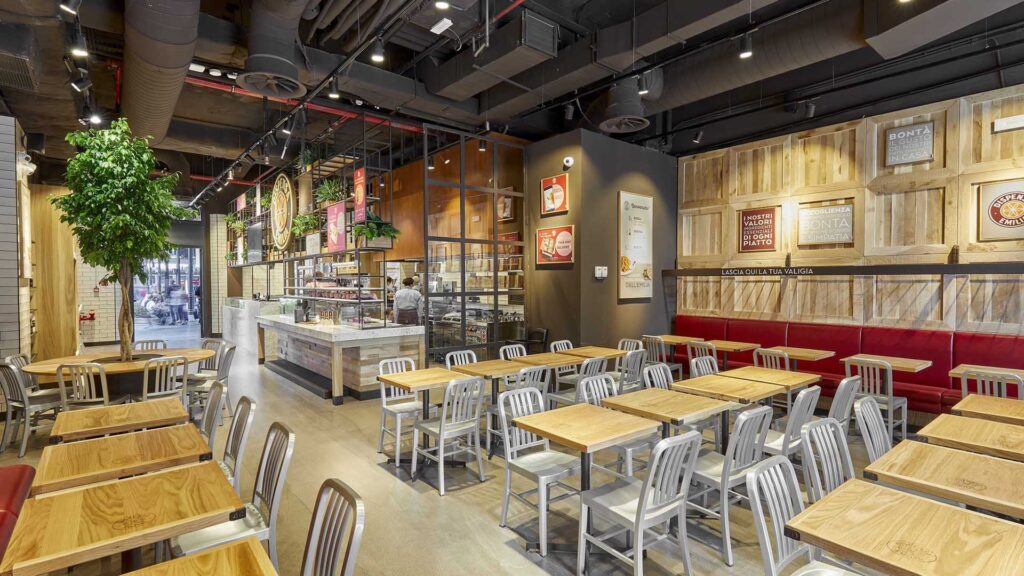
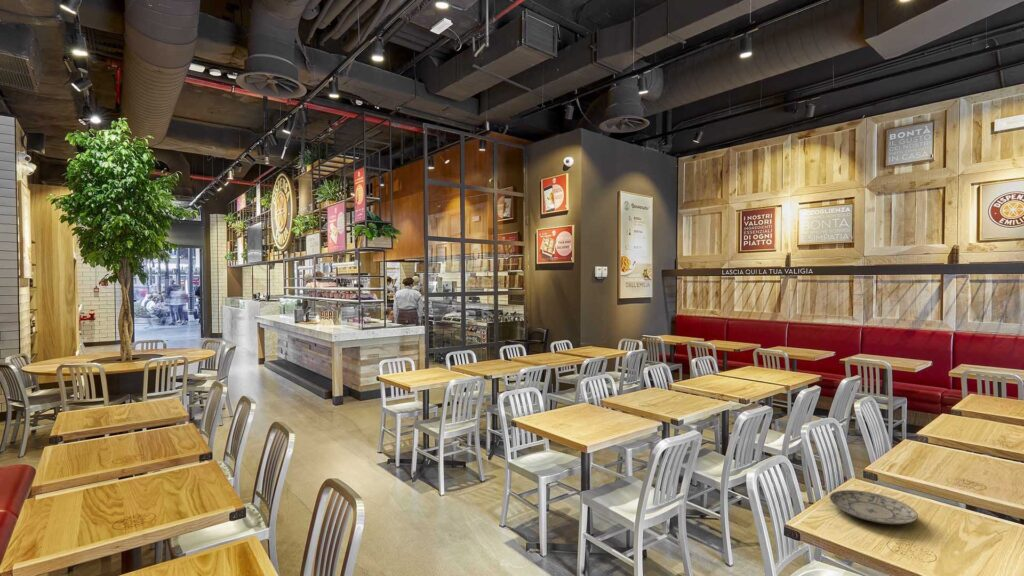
+ plate (871, 508)
